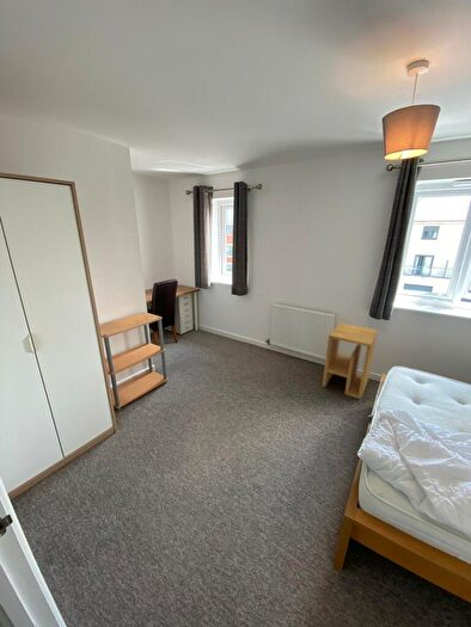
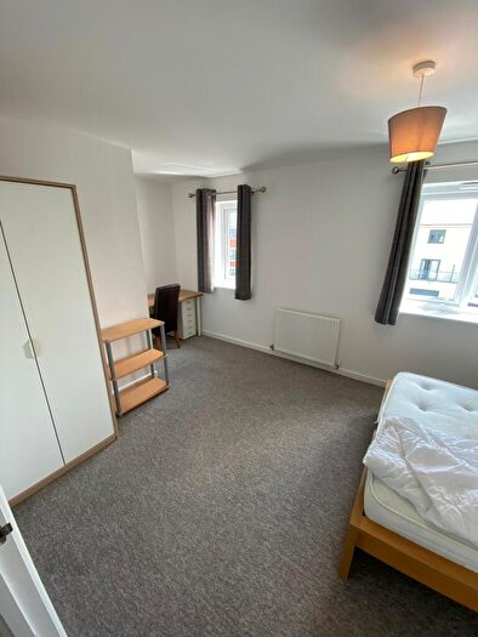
- side table (349, 358)
